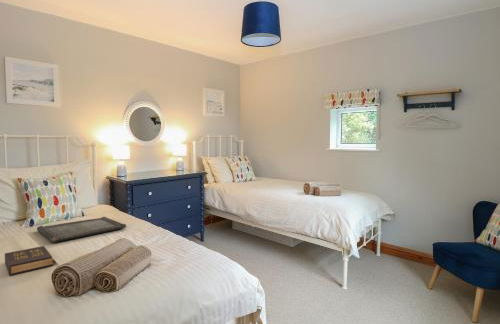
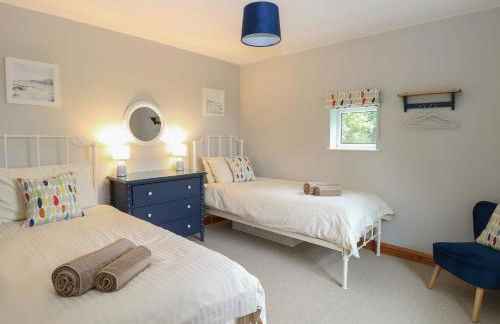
- serving tray (82, 227)
- hardback book (28, 259)
